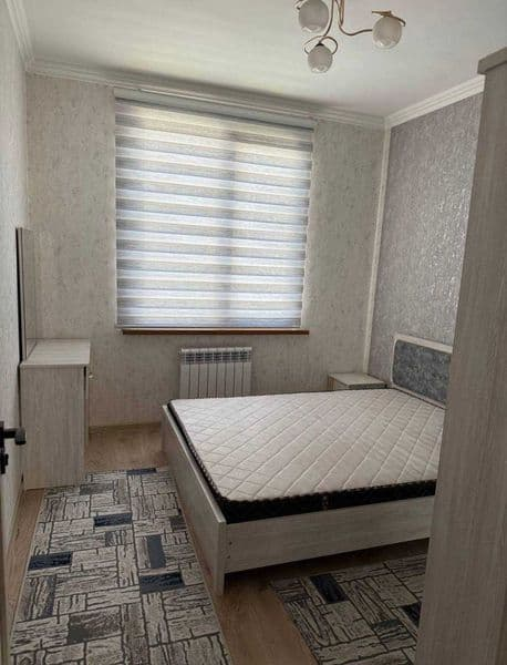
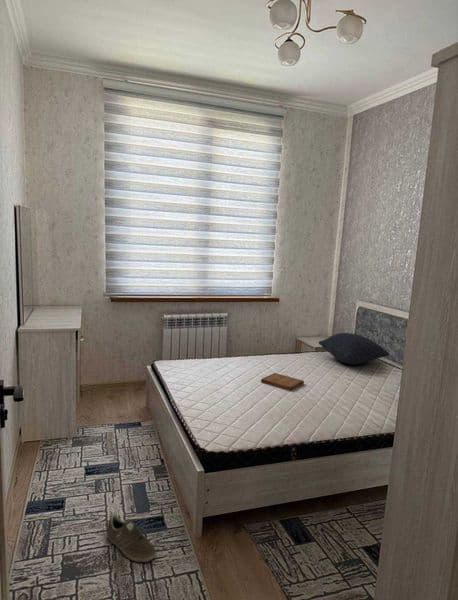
+ sneaker (129, 537)
+ pillow (352, 348)
+ book (282, 381)
